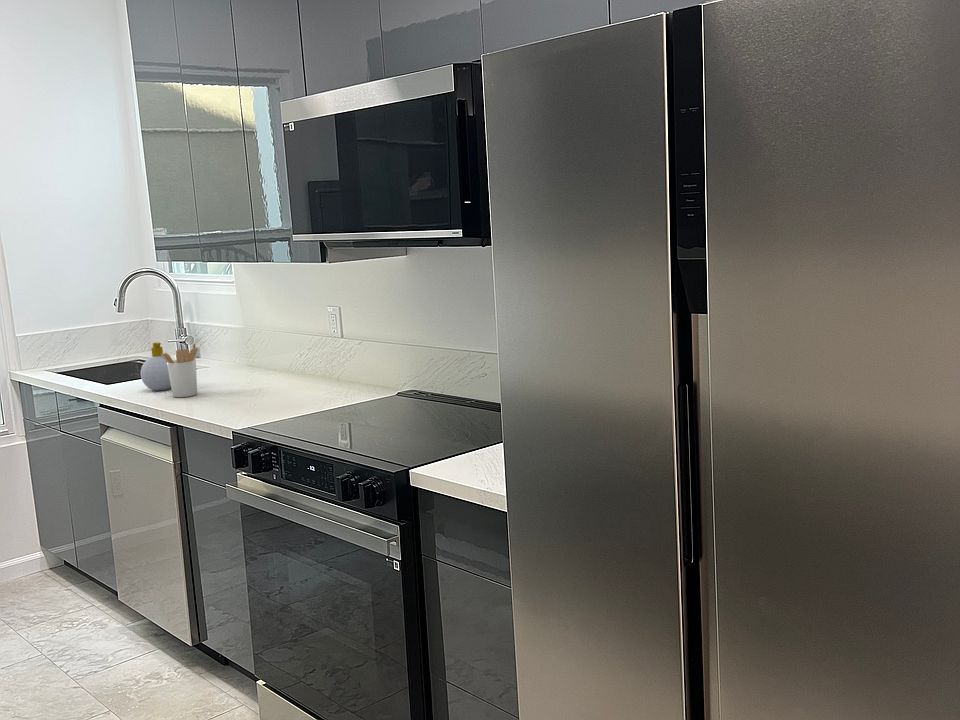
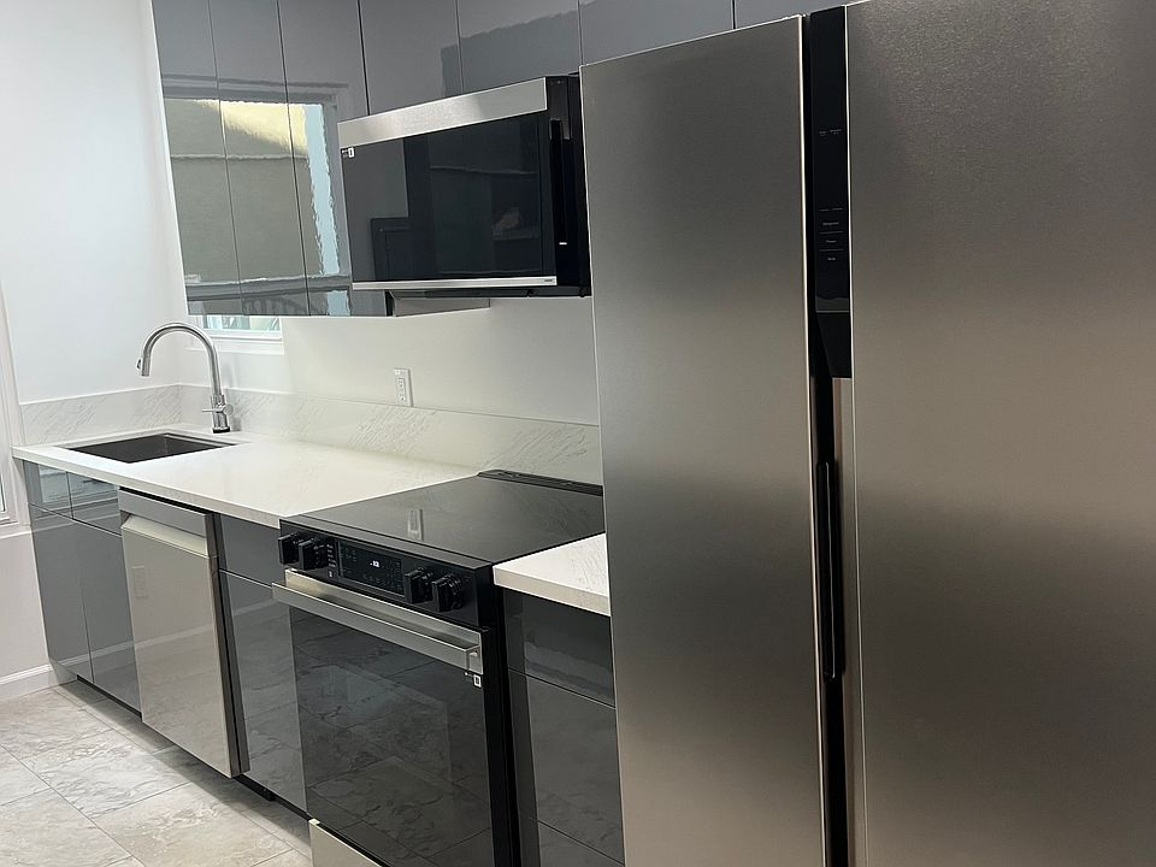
- utensil holder (184, 370)
- soap bottle (158, 365)
